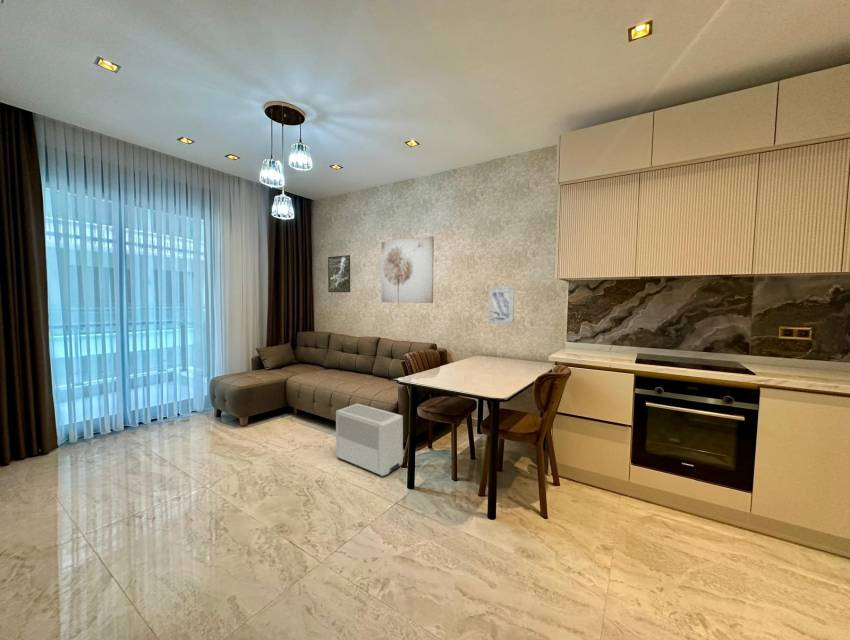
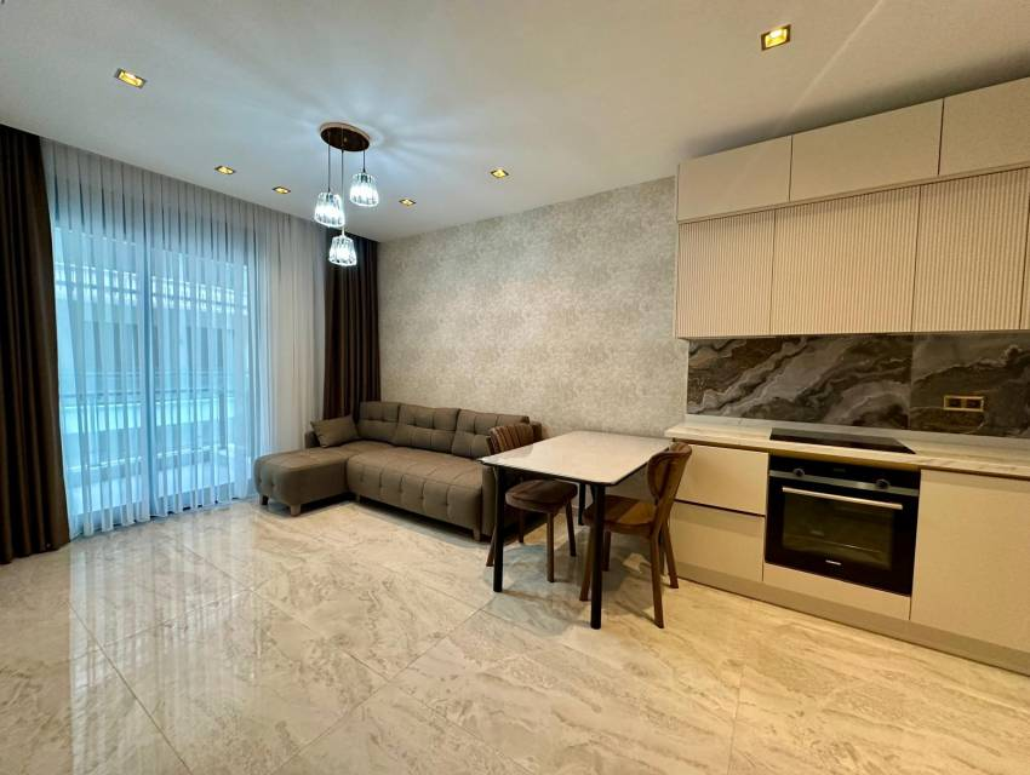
- wall art (501, 305)
- wall art (406, 271)
- air purifier (369, 437)
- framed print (338, 274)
